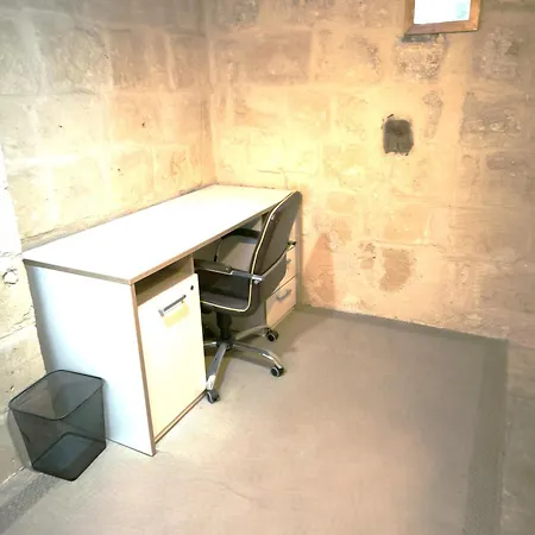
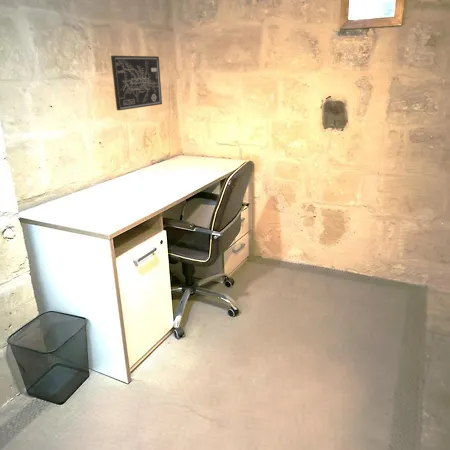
+ wall art (138, 82)
